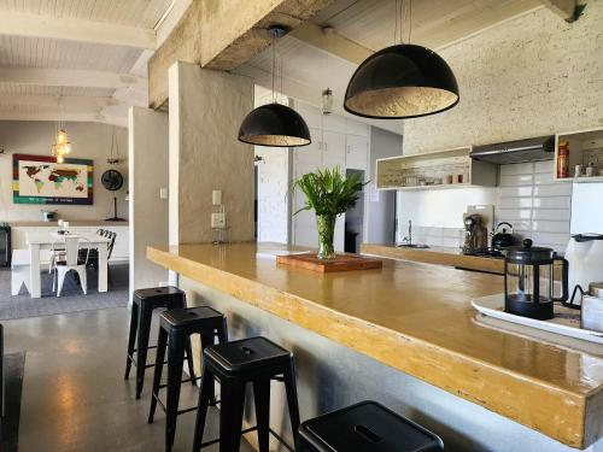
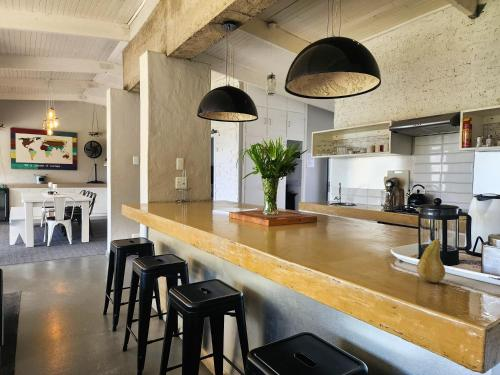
+ fruit (431, 259)
